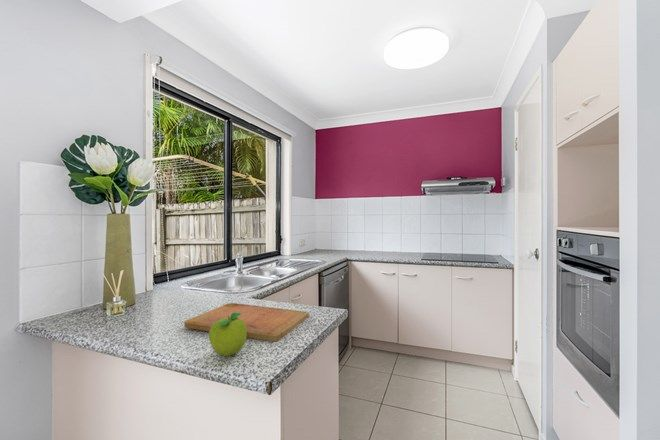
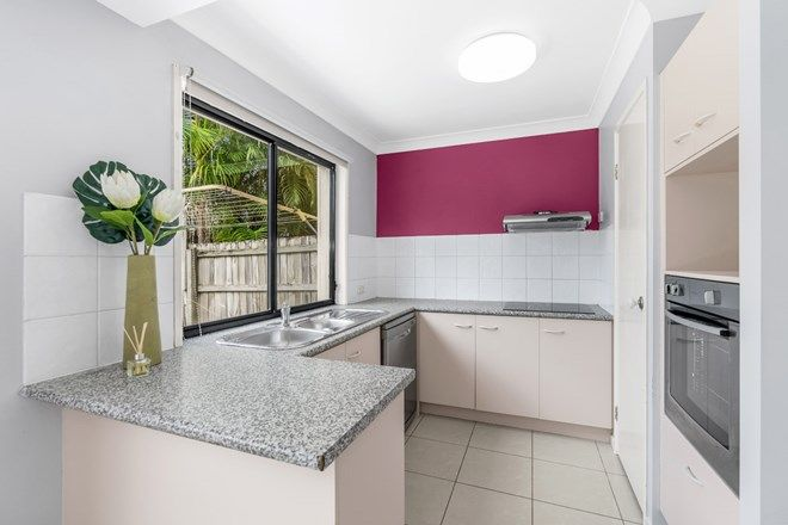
- fruit (228, 334)
- cutting board (249, 319)
